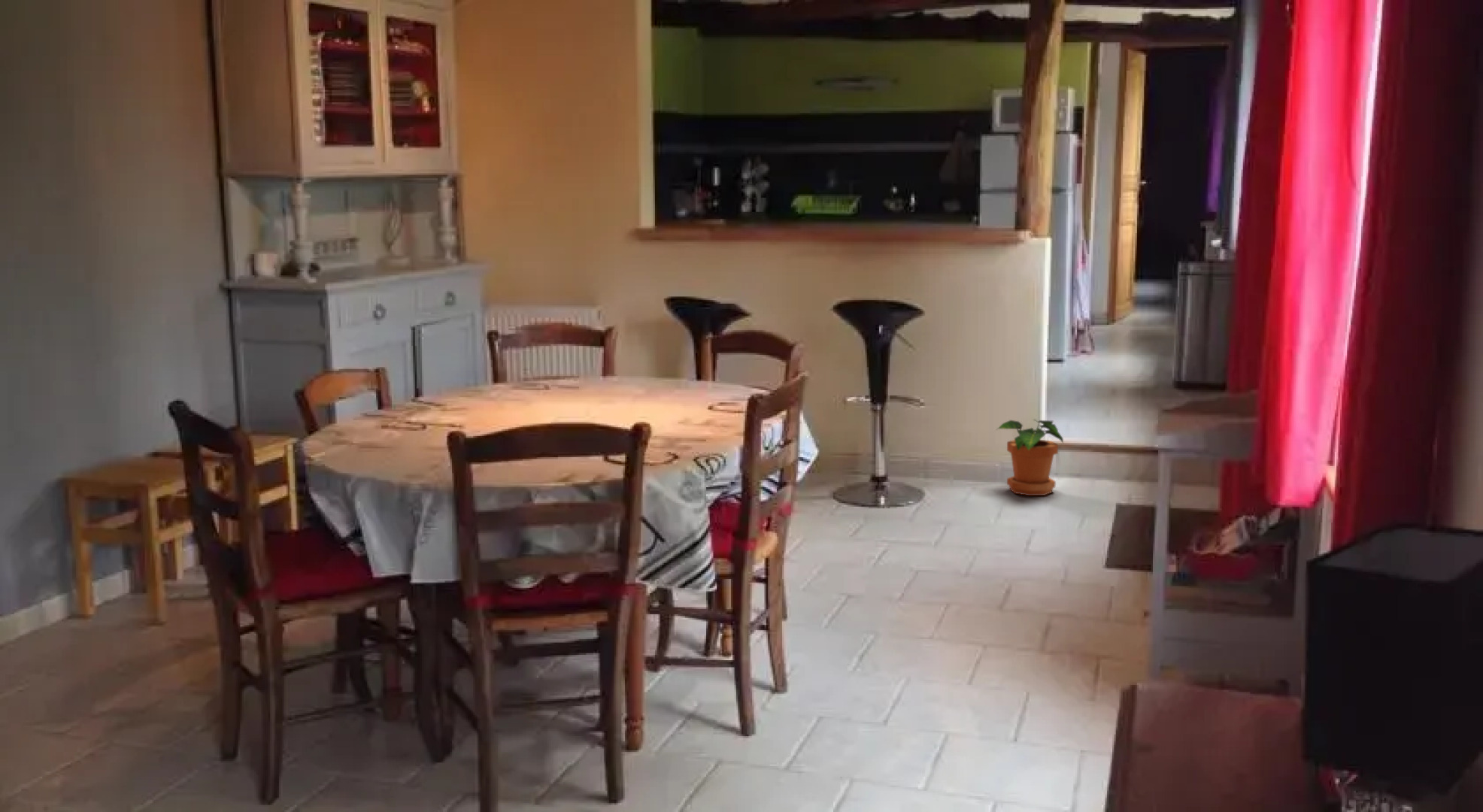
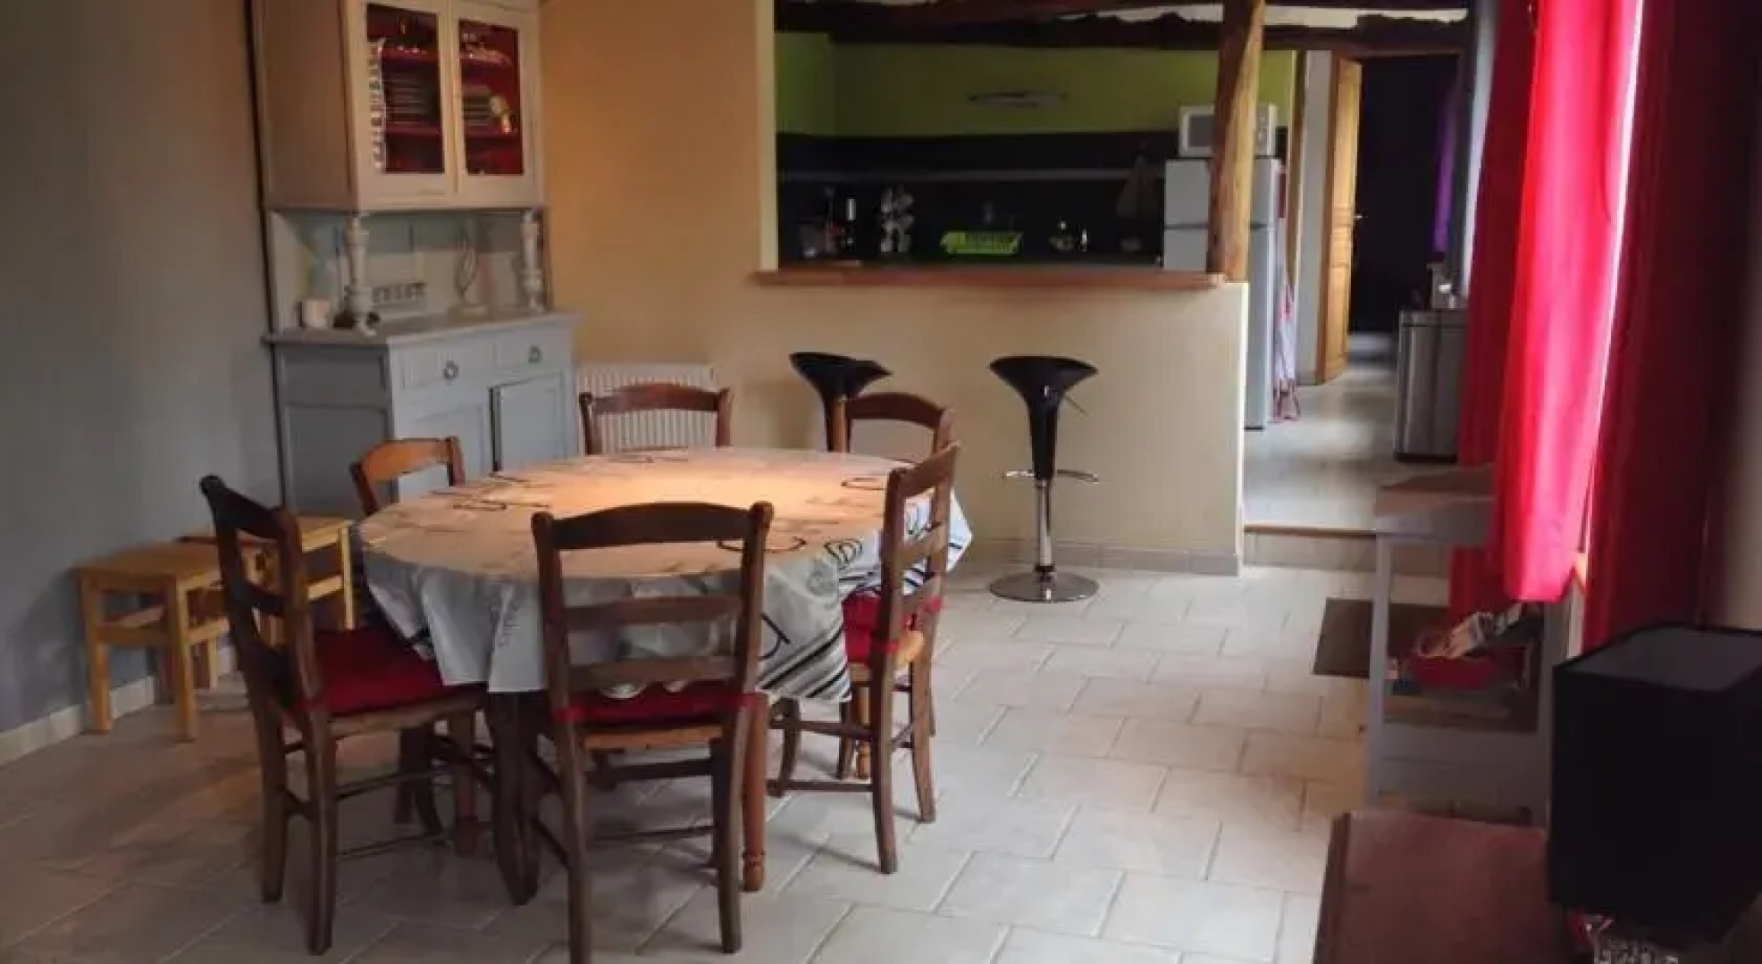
- potted plant (1027, 456)
